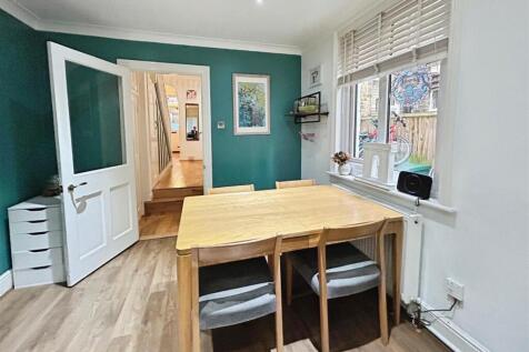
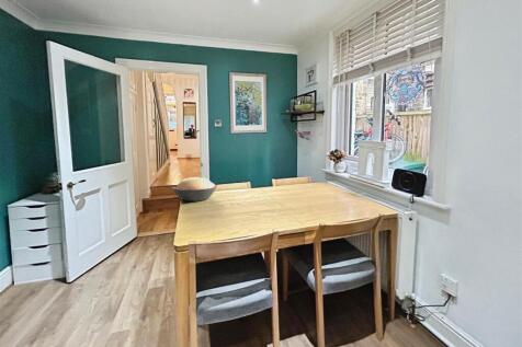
+ decorative bowl (195, 187)
